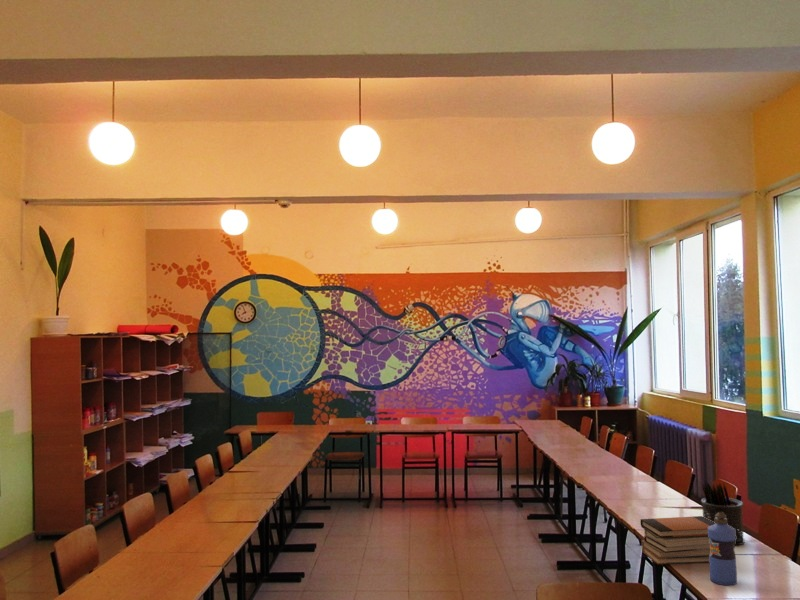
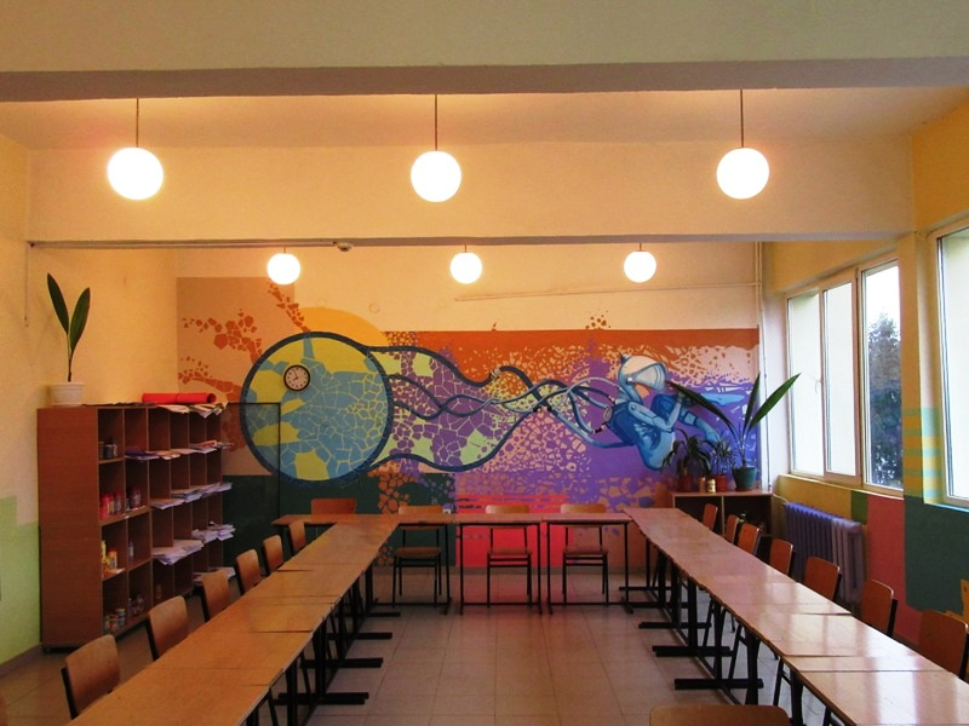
- water bottle (722, 546)
- pen holder (722, 511)
- book stack (681, 540)
